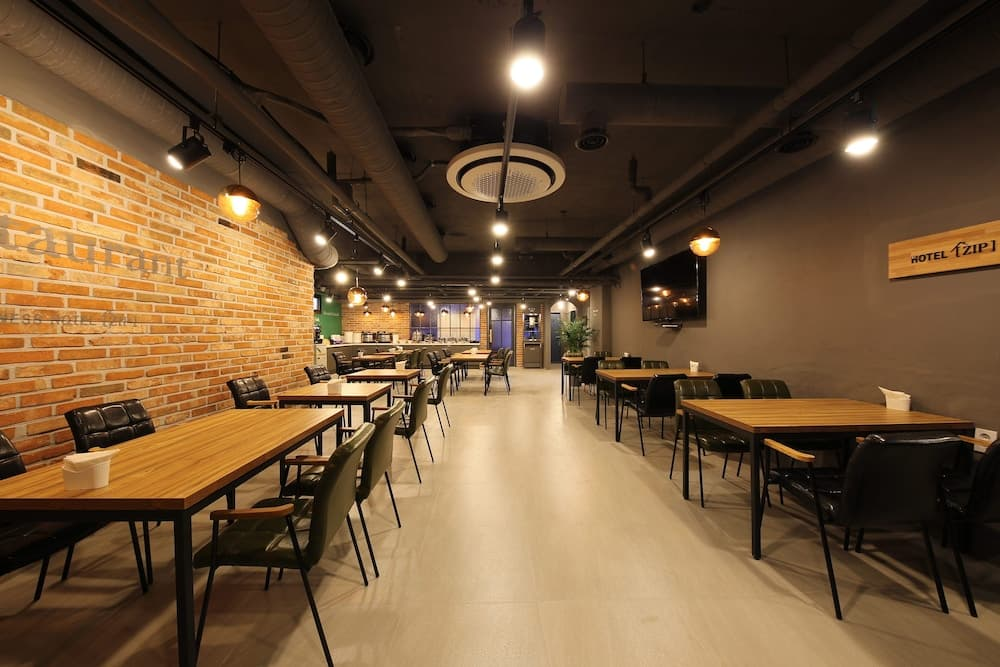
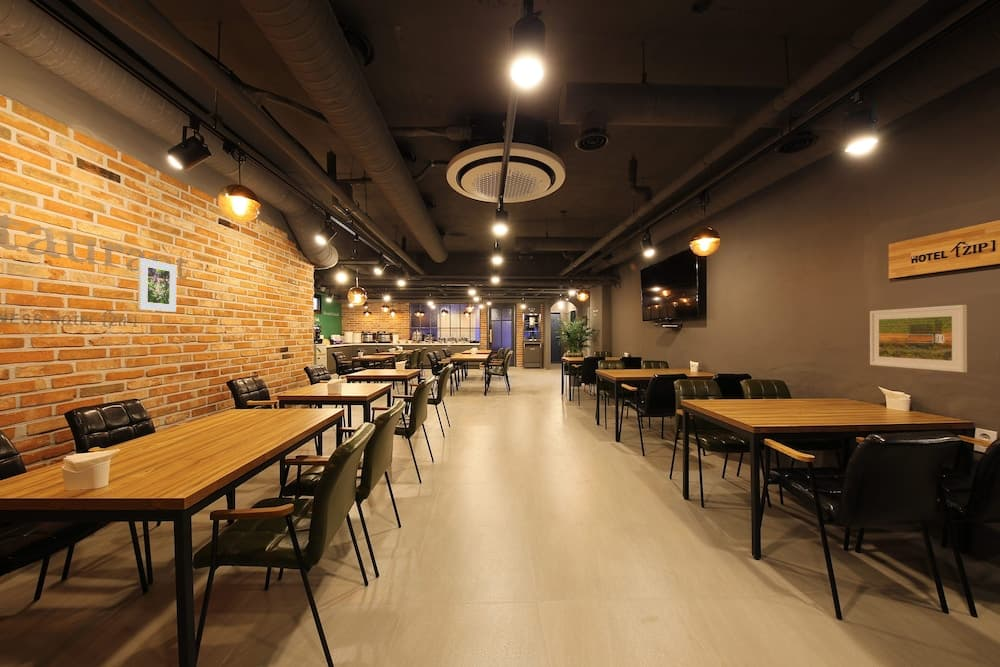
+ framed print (912, 338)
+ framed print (158, 286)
